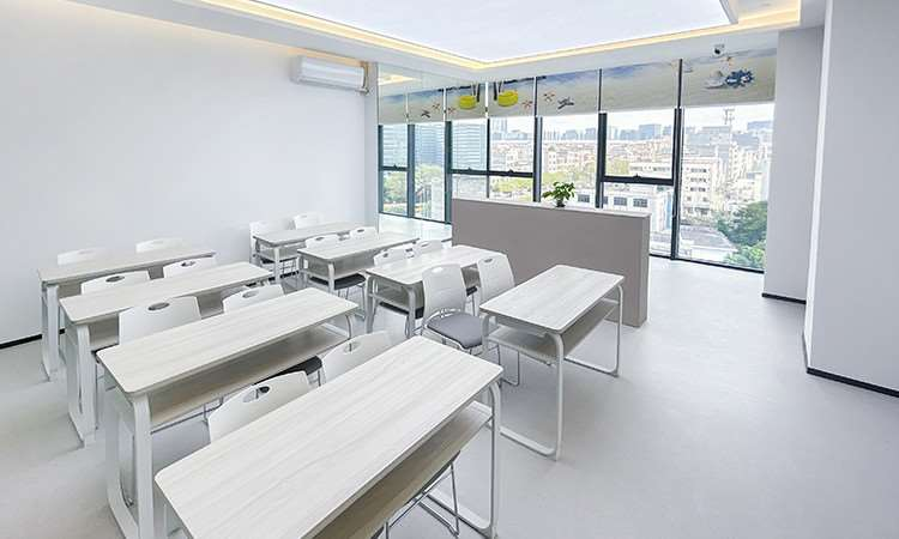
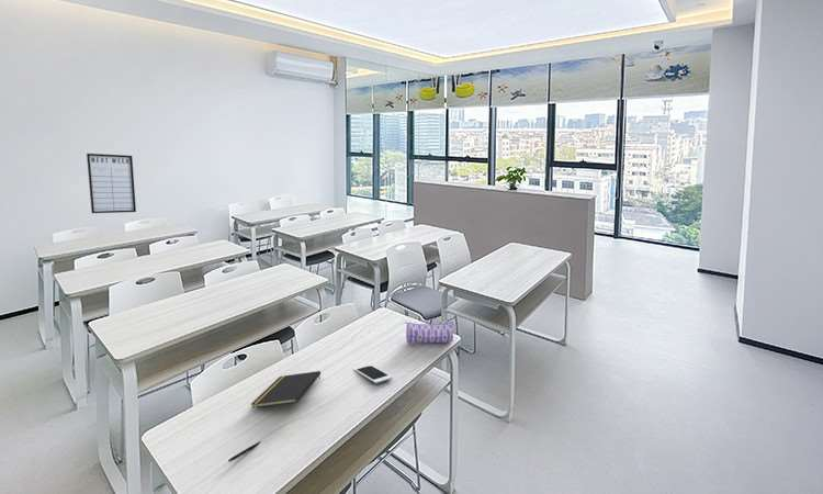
+ pencil case (429, 332)
+ cell phone (372, 373)
+ notepad (288, 388)
+ writing board (112, 183)
+ pen (248, 449)
